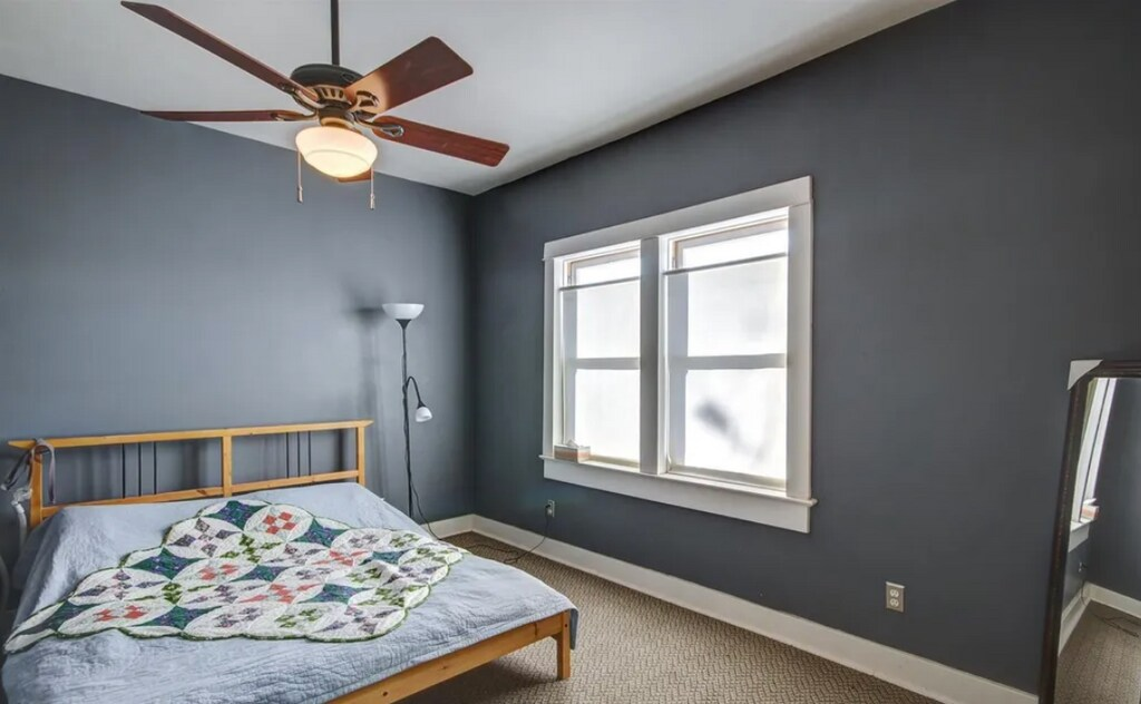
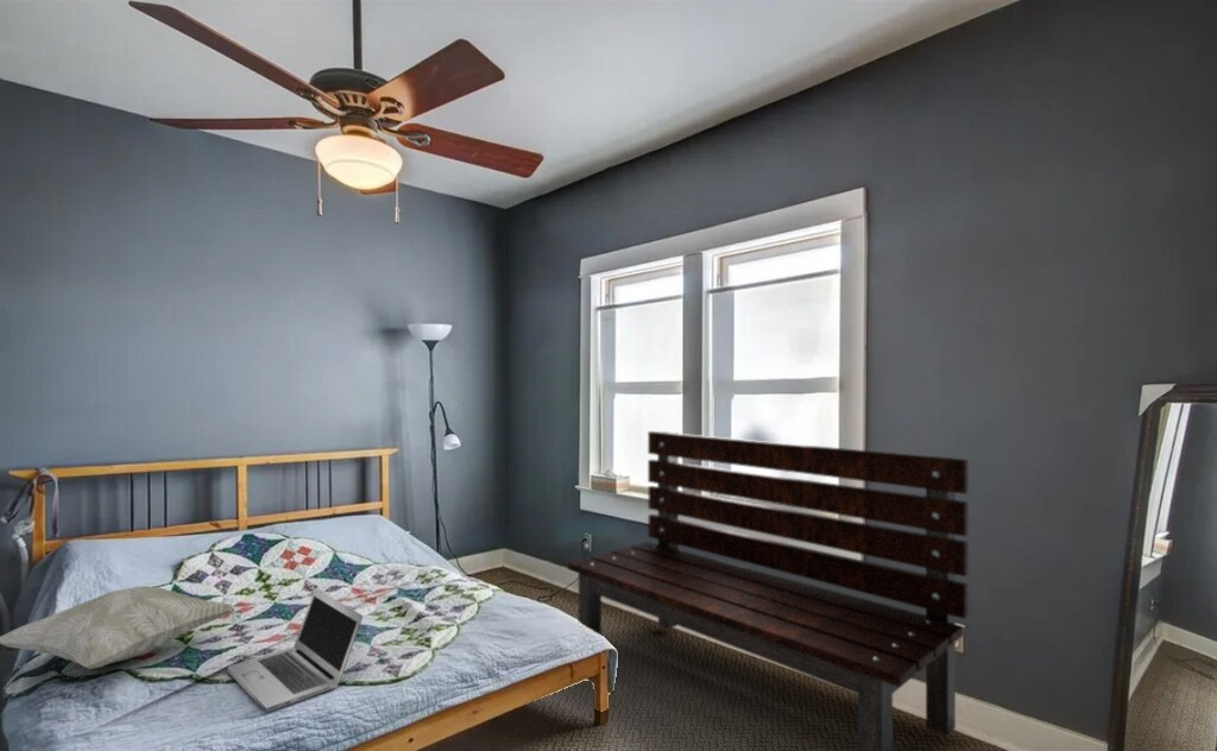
+ bench (743, 569)
+ laptop (295, 643)
+ decorative pillow (121, 623)
